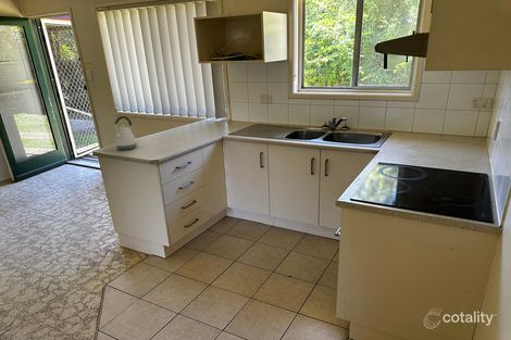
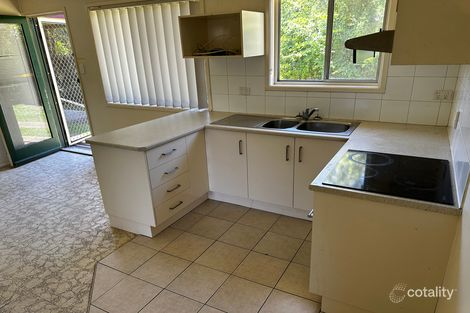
- kettle (123, 133)
